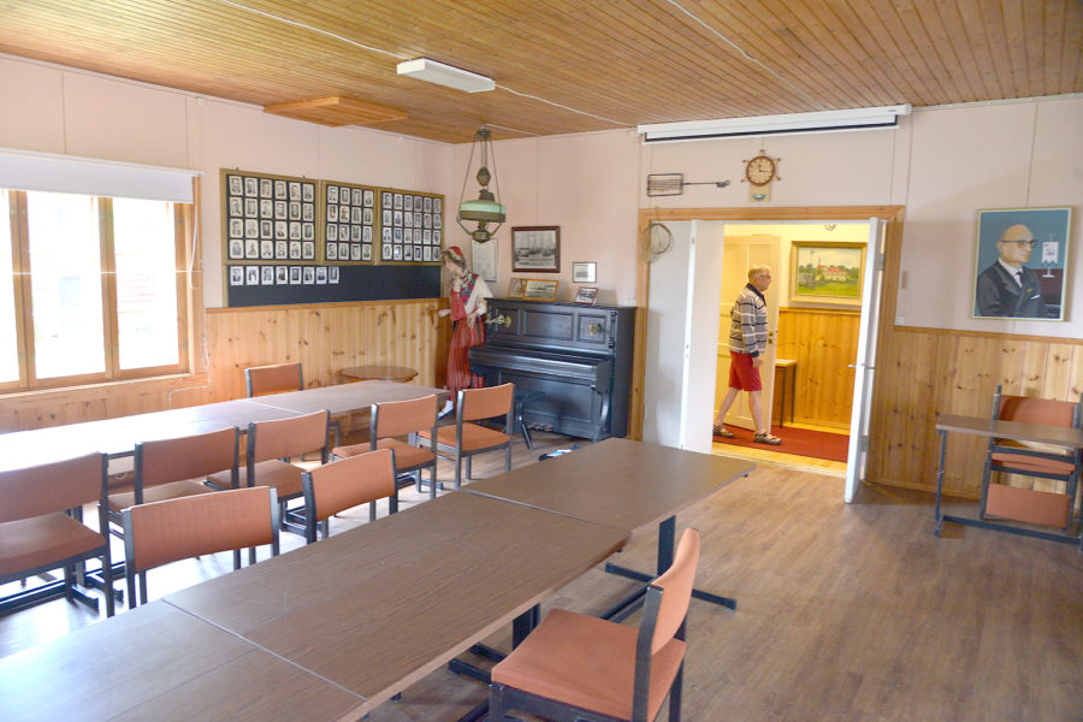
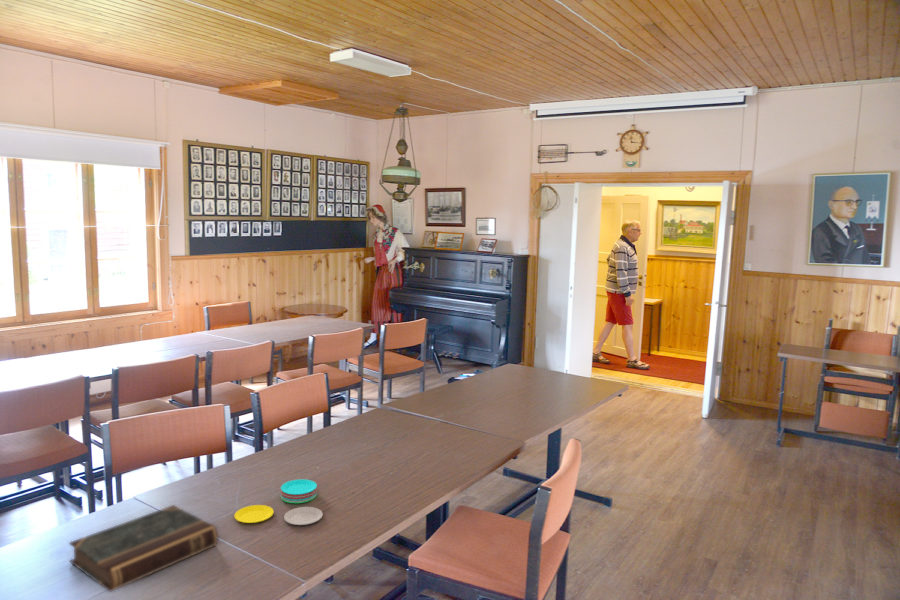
+ plate (290, 502)
+ book (146, 543)
